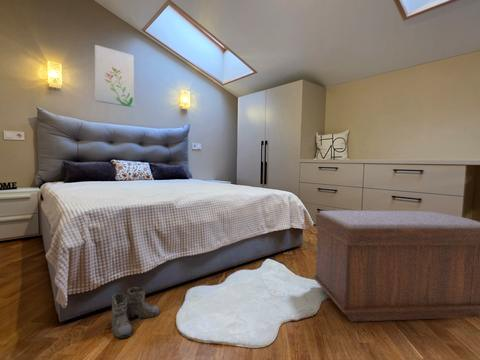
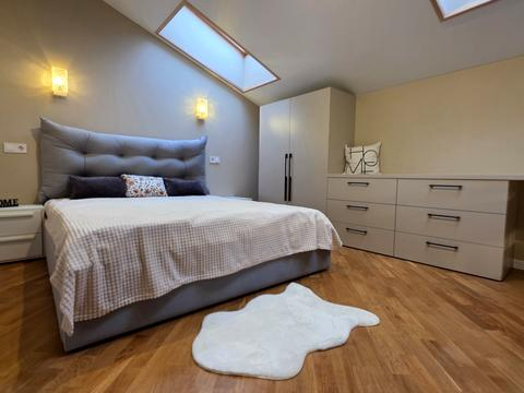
- boots (131, 308)
- wall art (115, 77)
- bench (395, 258)
